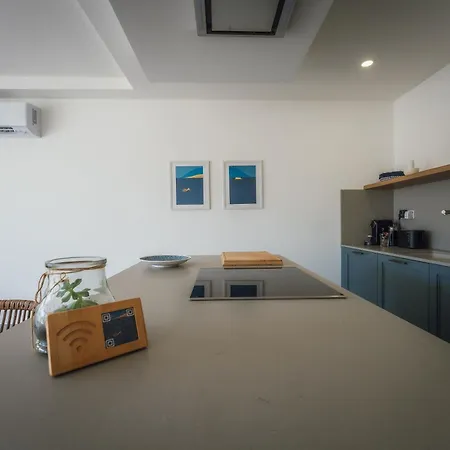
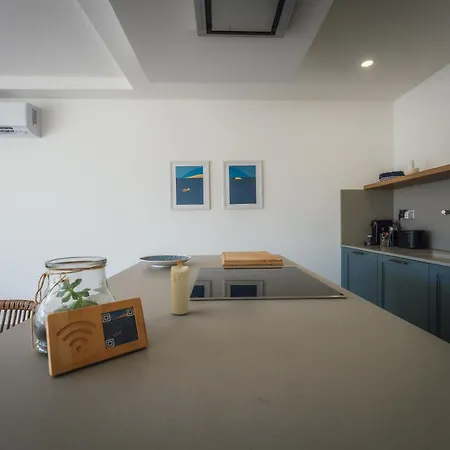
+ candle (180, 284)
